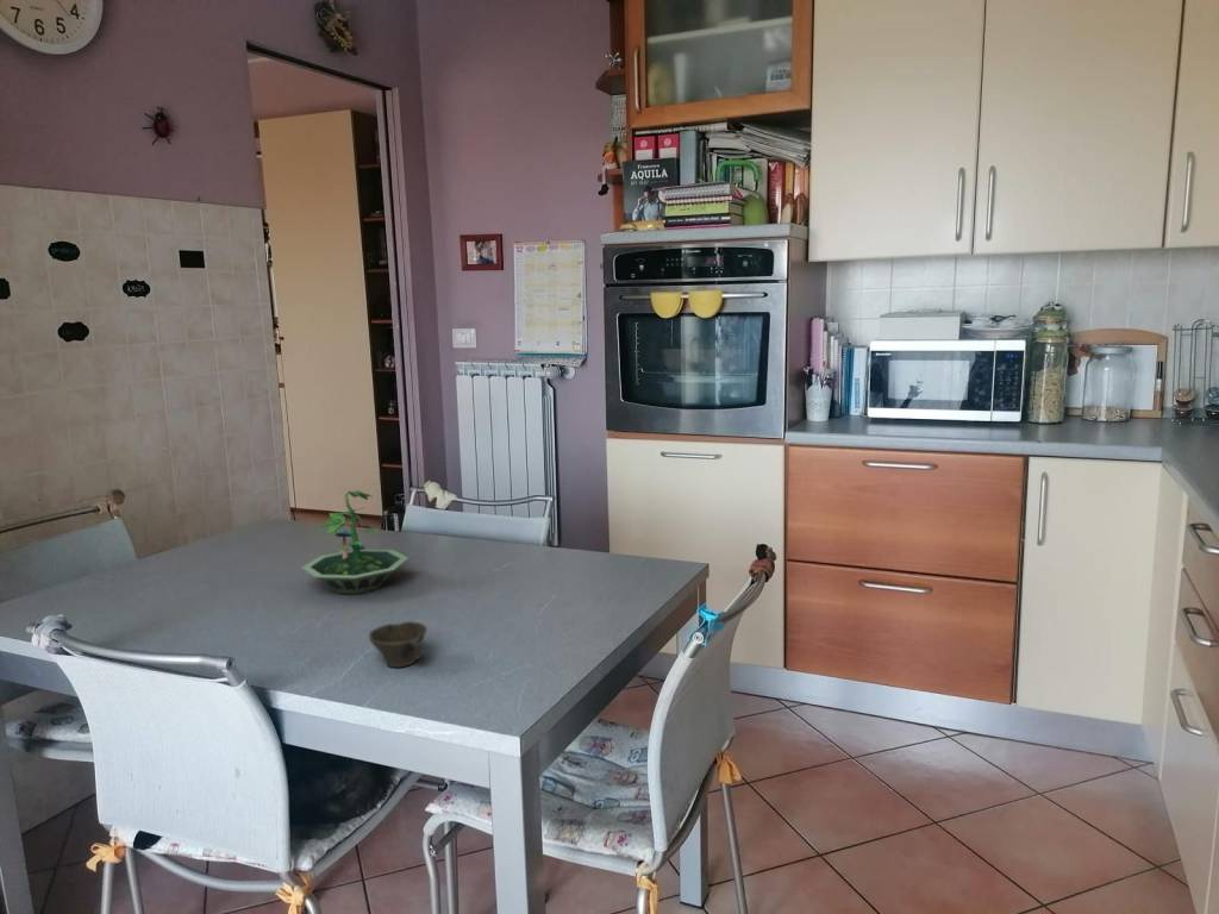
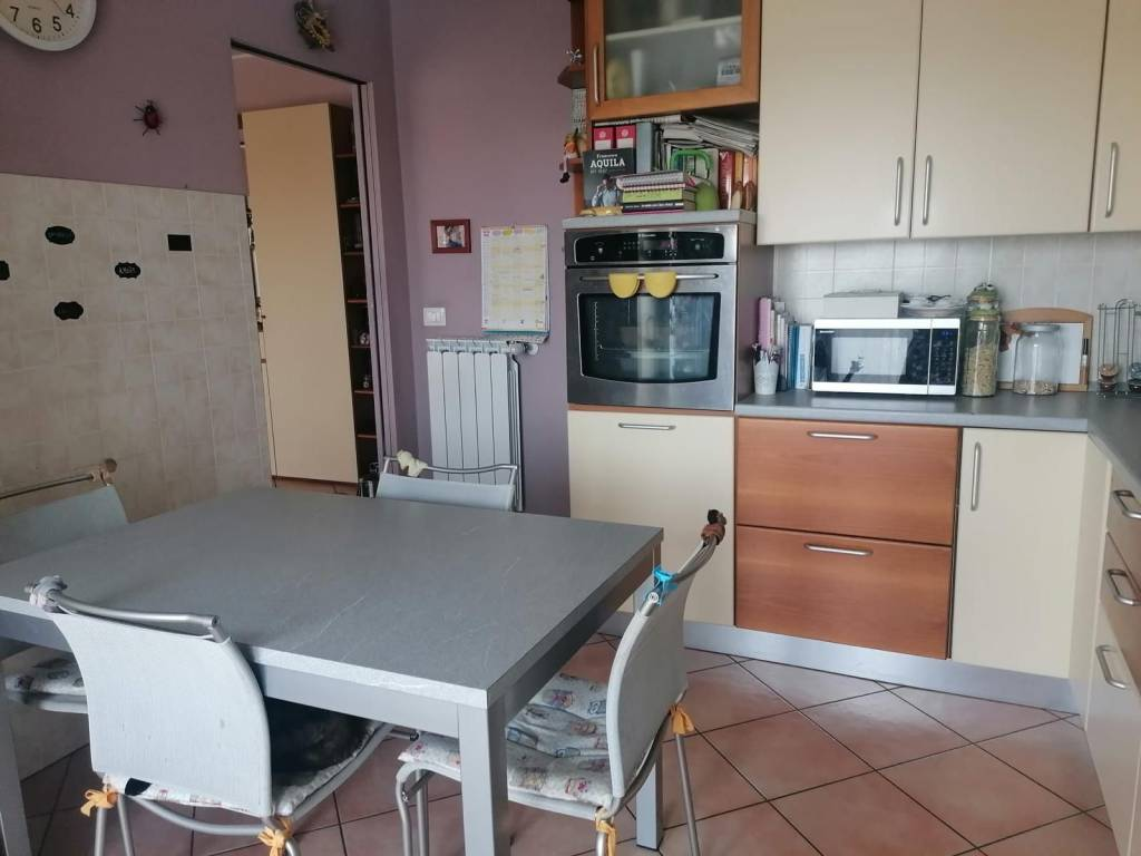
- terrarium (351, 508)
- cup (400, 647)
